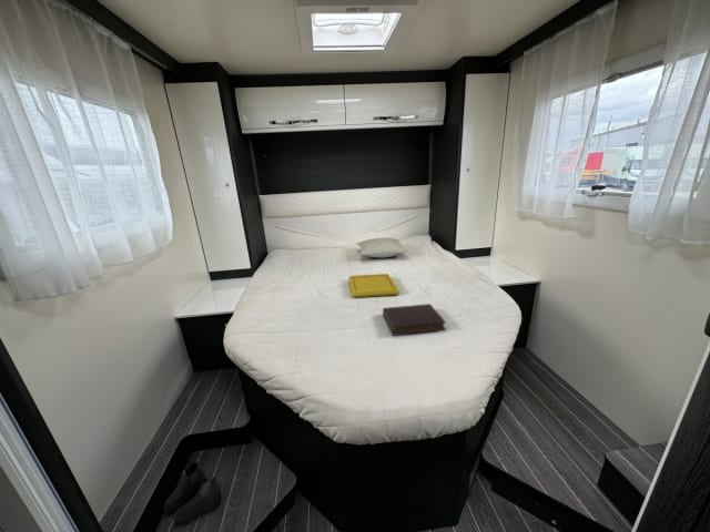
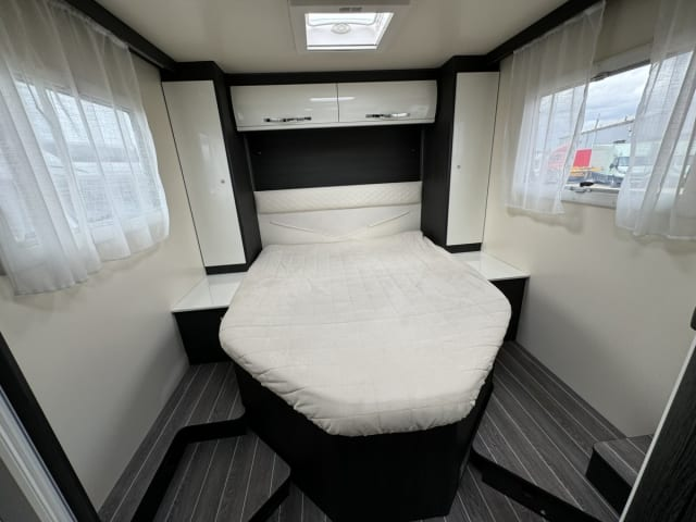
- serving tray (372, 284)
- book (412, 317)
- boots (193, 490)
- pillow (381, 246)
